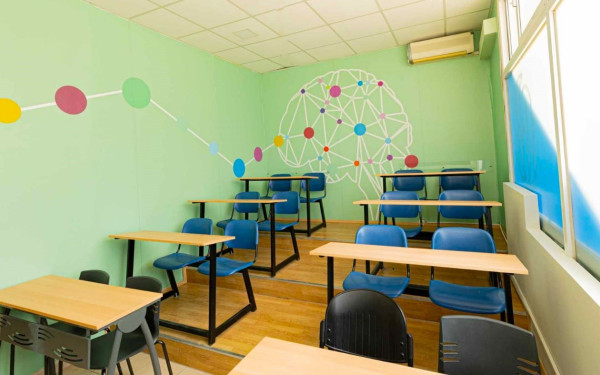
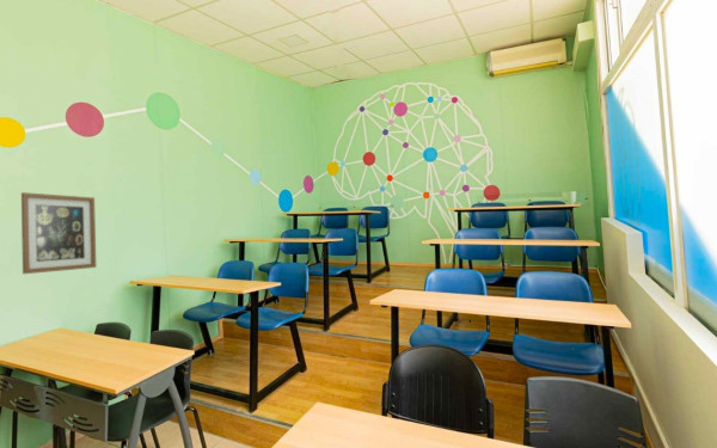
+ wall art (61, 232)
